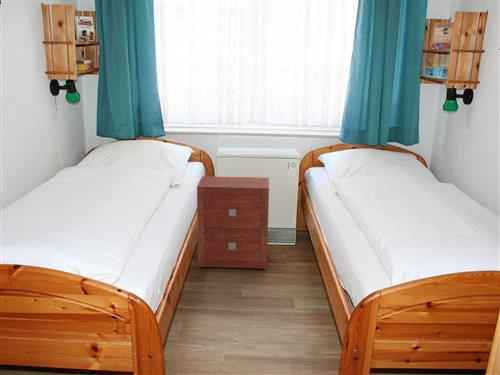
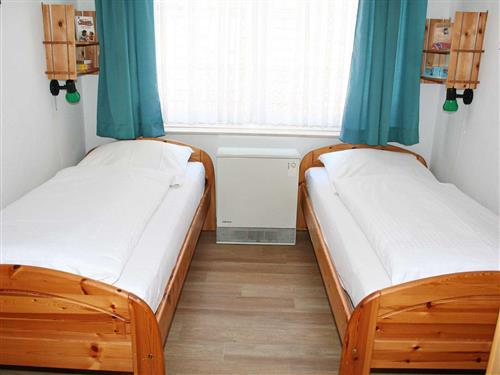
- nightstand (233, 222)
